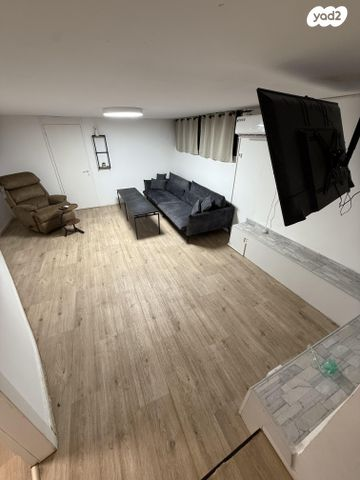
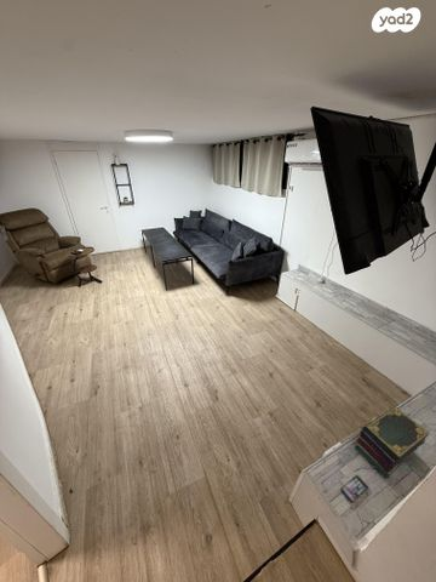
+ book stack (389, 440)
+ smartphone (354, 489)
